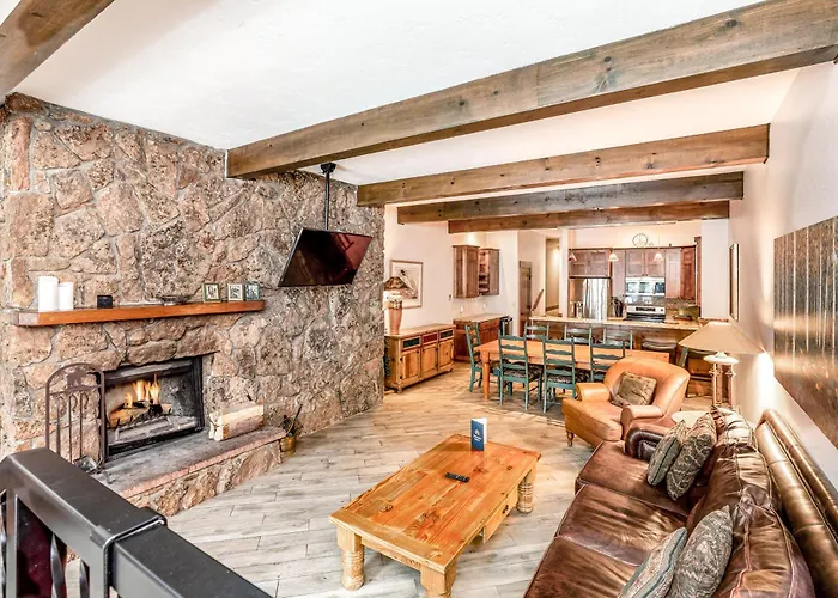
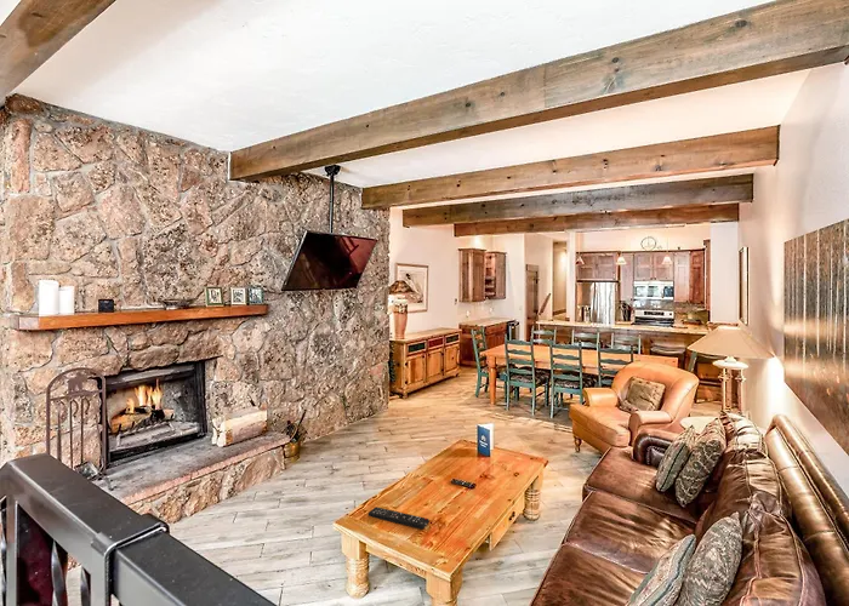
+ remote control (398, 516)
